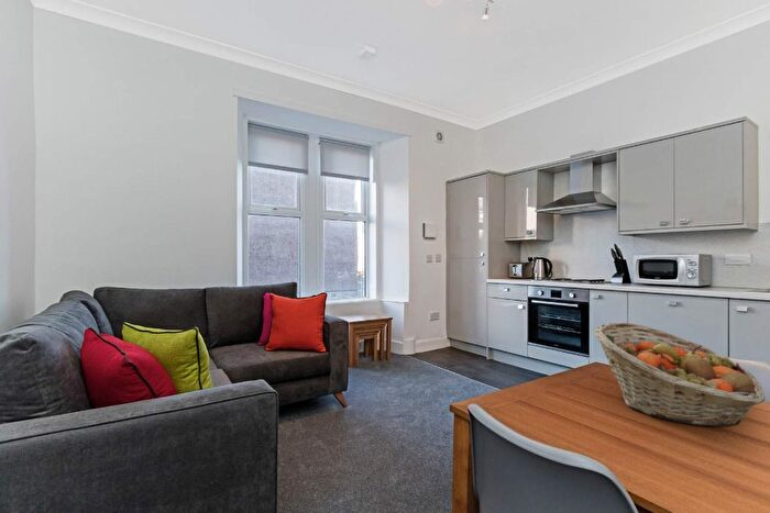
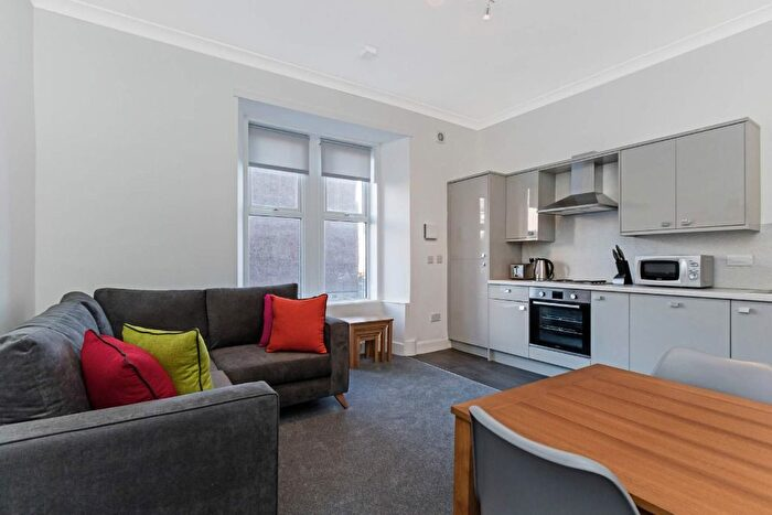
- fruit basket (671, 367)
